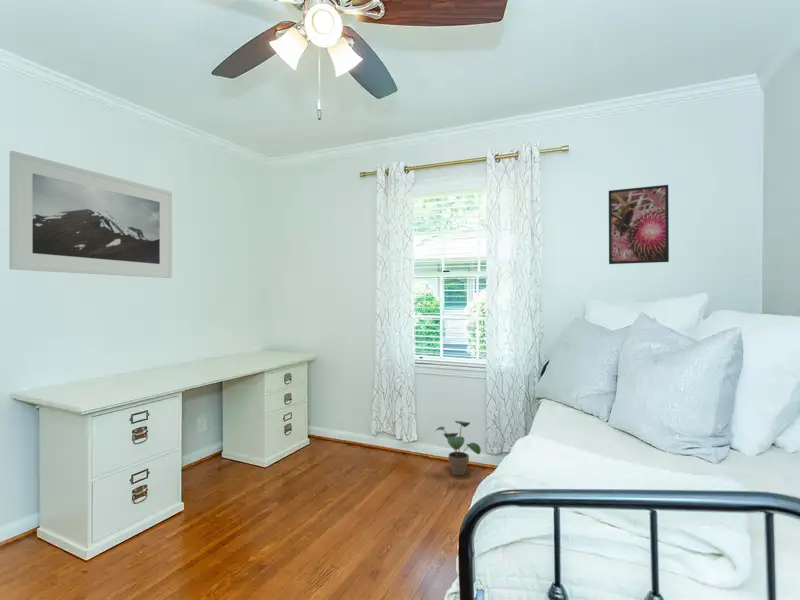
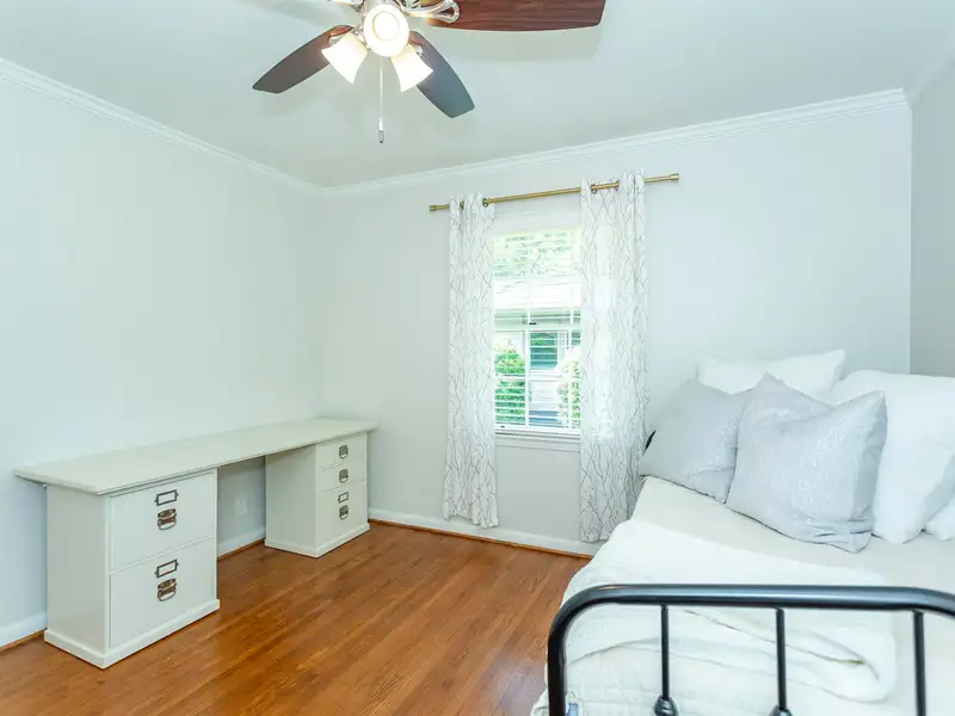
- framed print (103, 224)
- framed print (637, 225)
- potted plant (458, 448)
